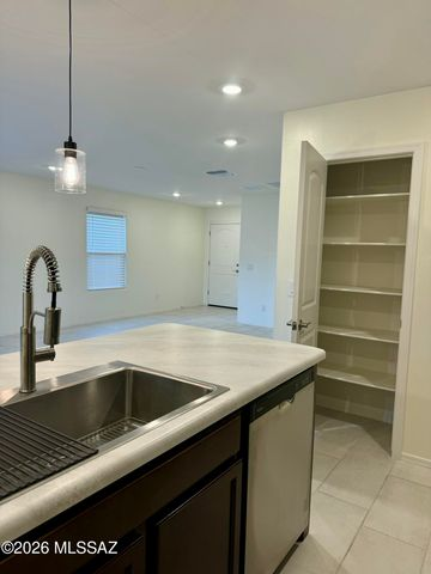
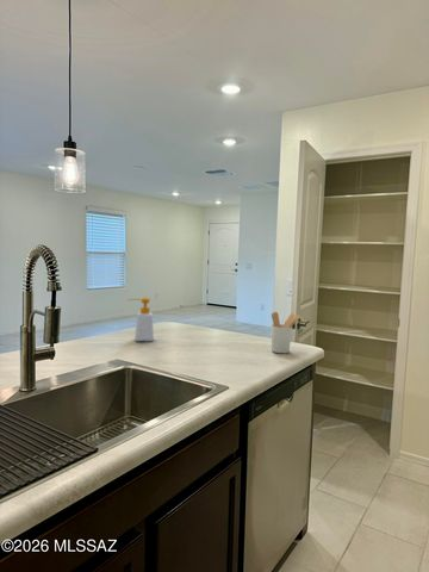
+ utensil holder (285, 331)
+ soap bottle (141, 318)
